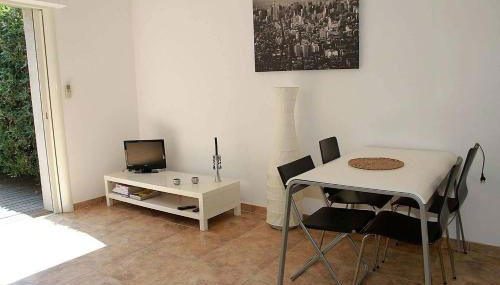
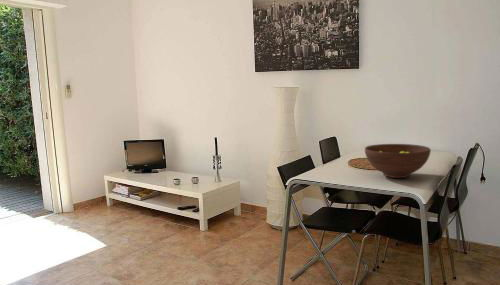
+ fruit bowl (396, 162)
